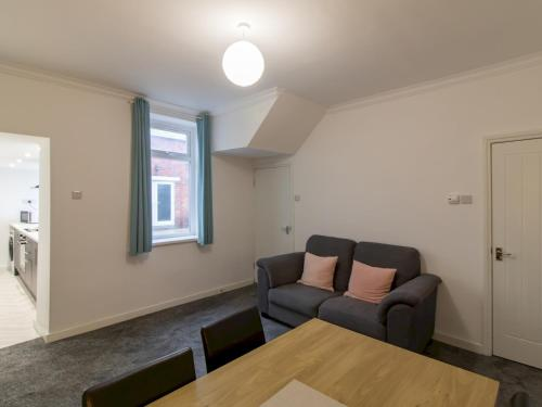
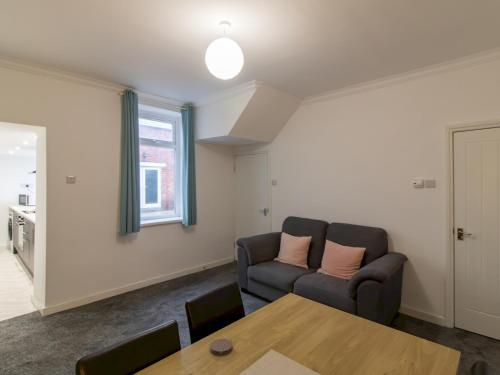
+ coaster (221, 346)
